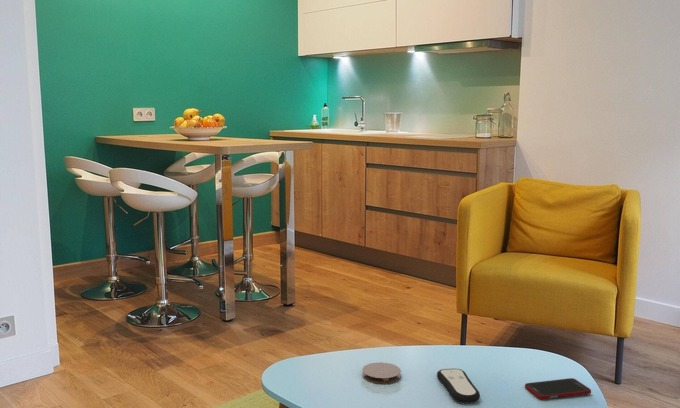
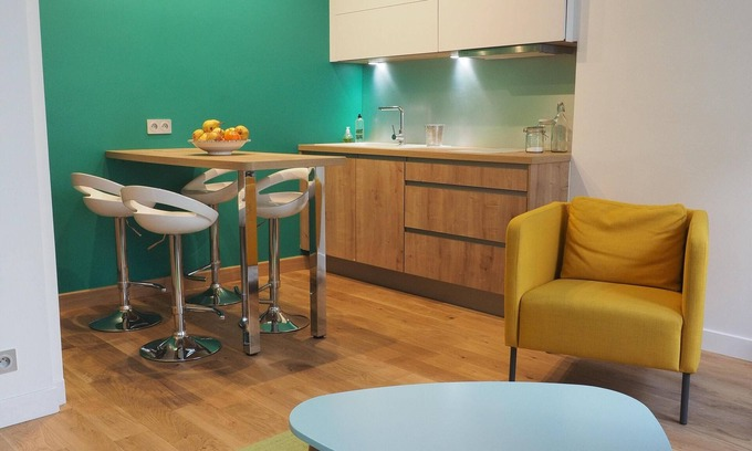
- coaster (381, 372)
- cell phone (557, 388)
- remote control (458, 384)
